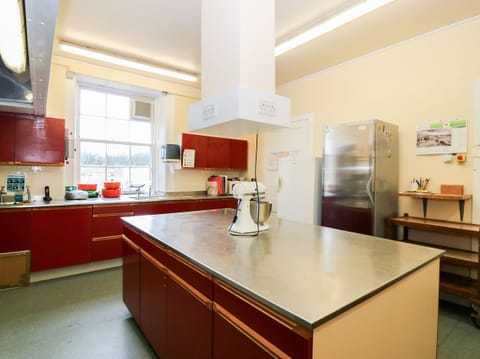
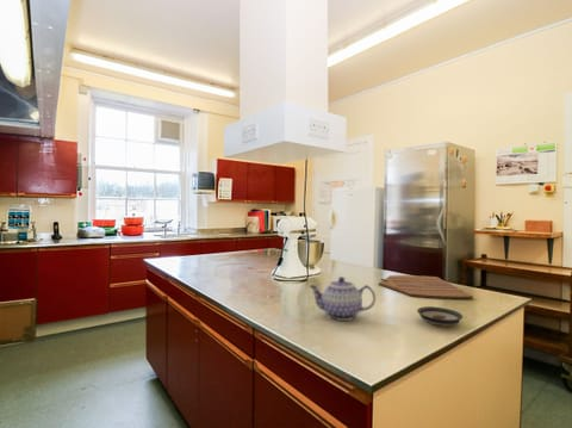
+ cutting board (415, 284)
+ saucer (439, 317)
+ teapot (341, 296)
